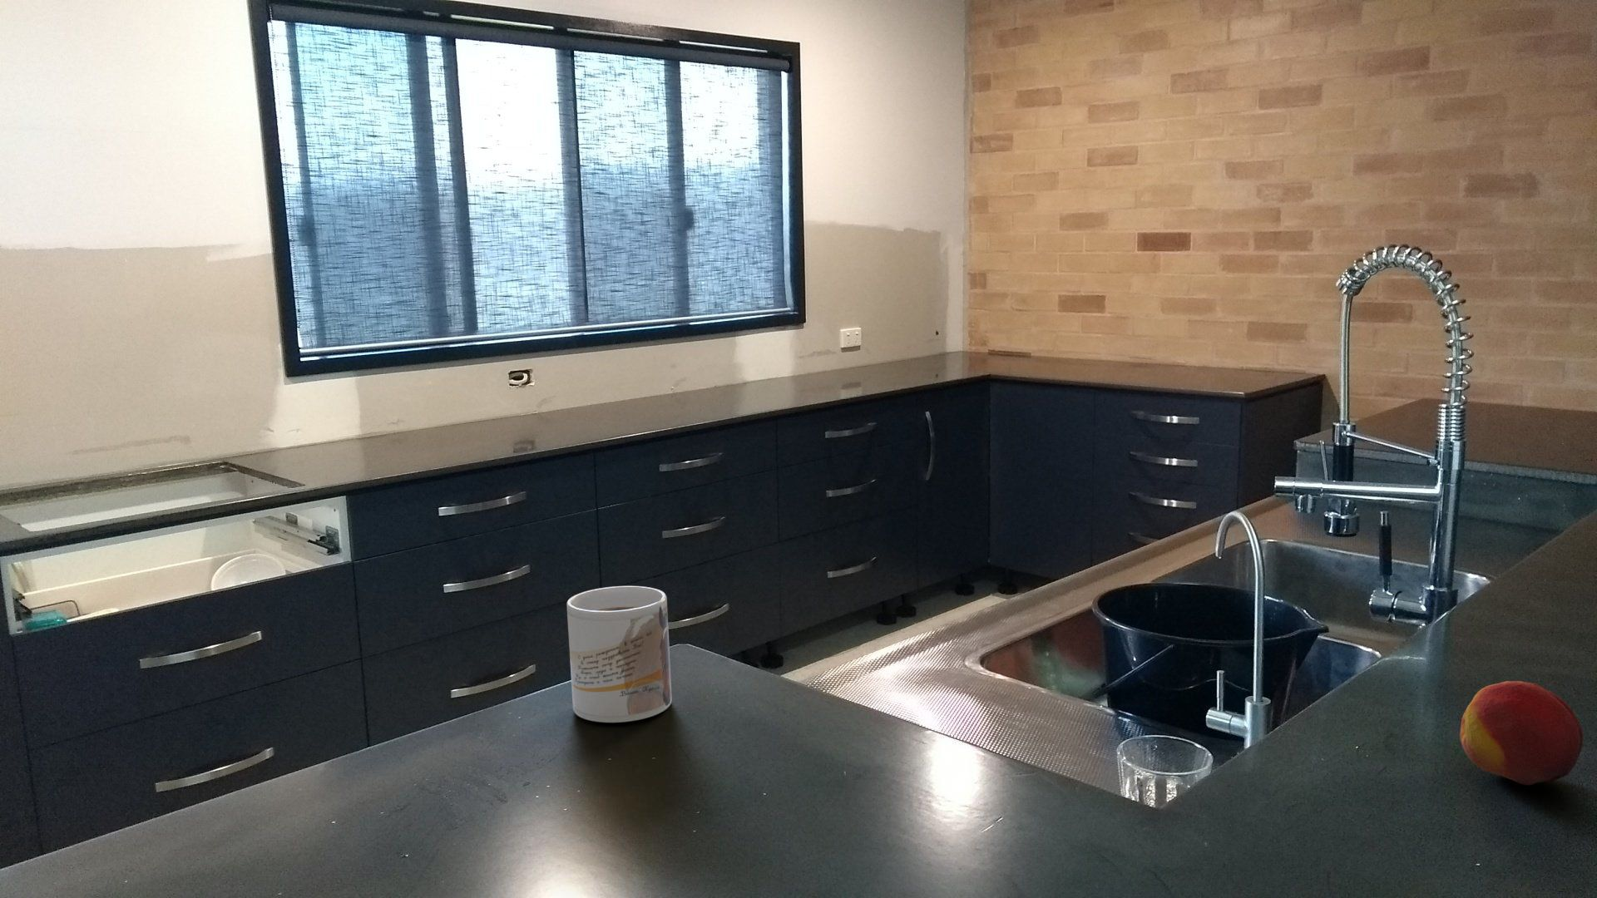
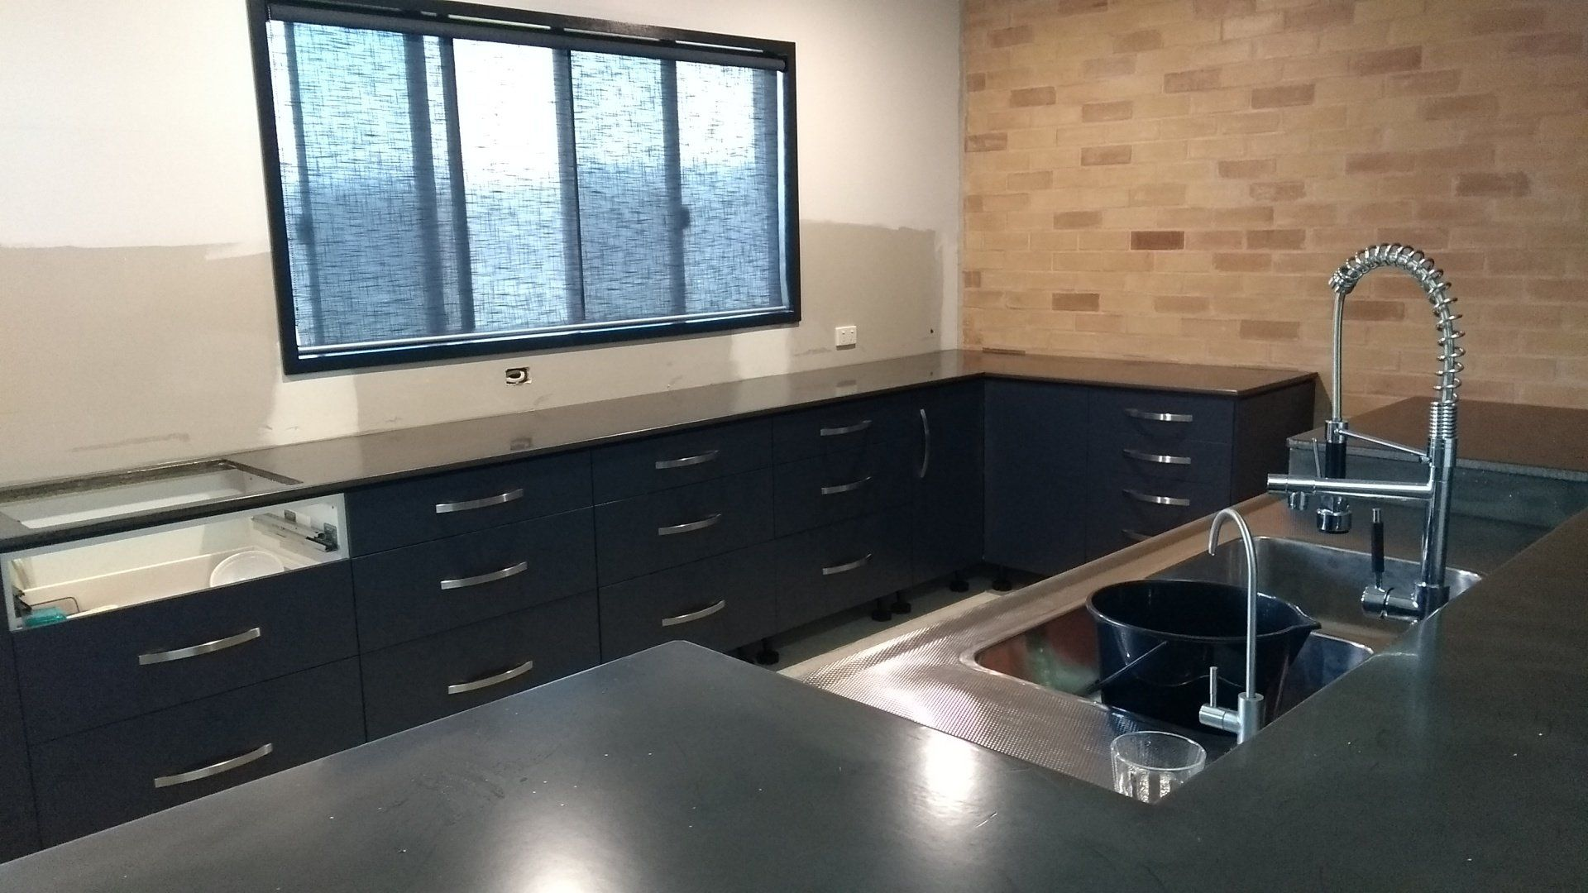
- mug (625, 649)
- fruit (1518, 731)
